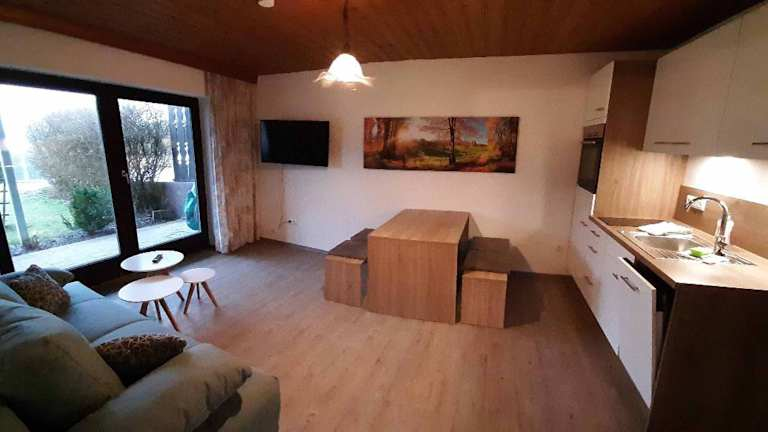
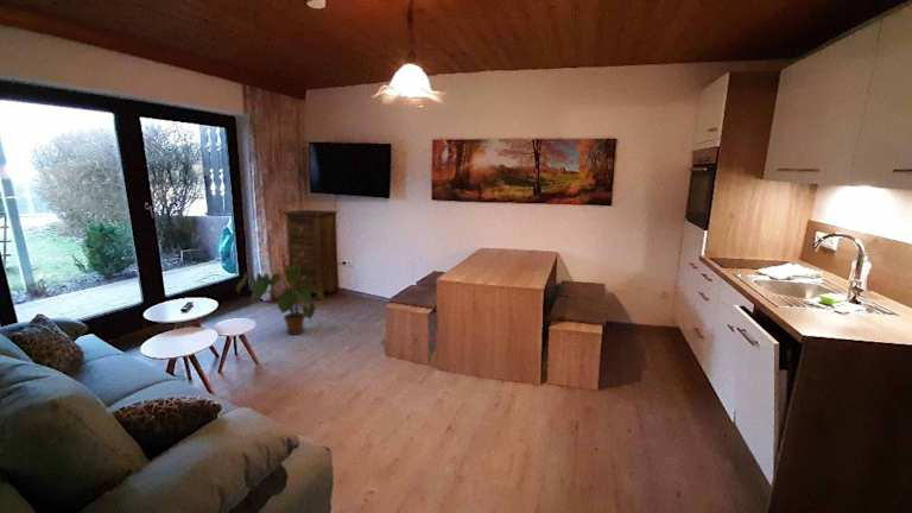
+ house plant (281, 299)
+ cabinet (312, 253)
